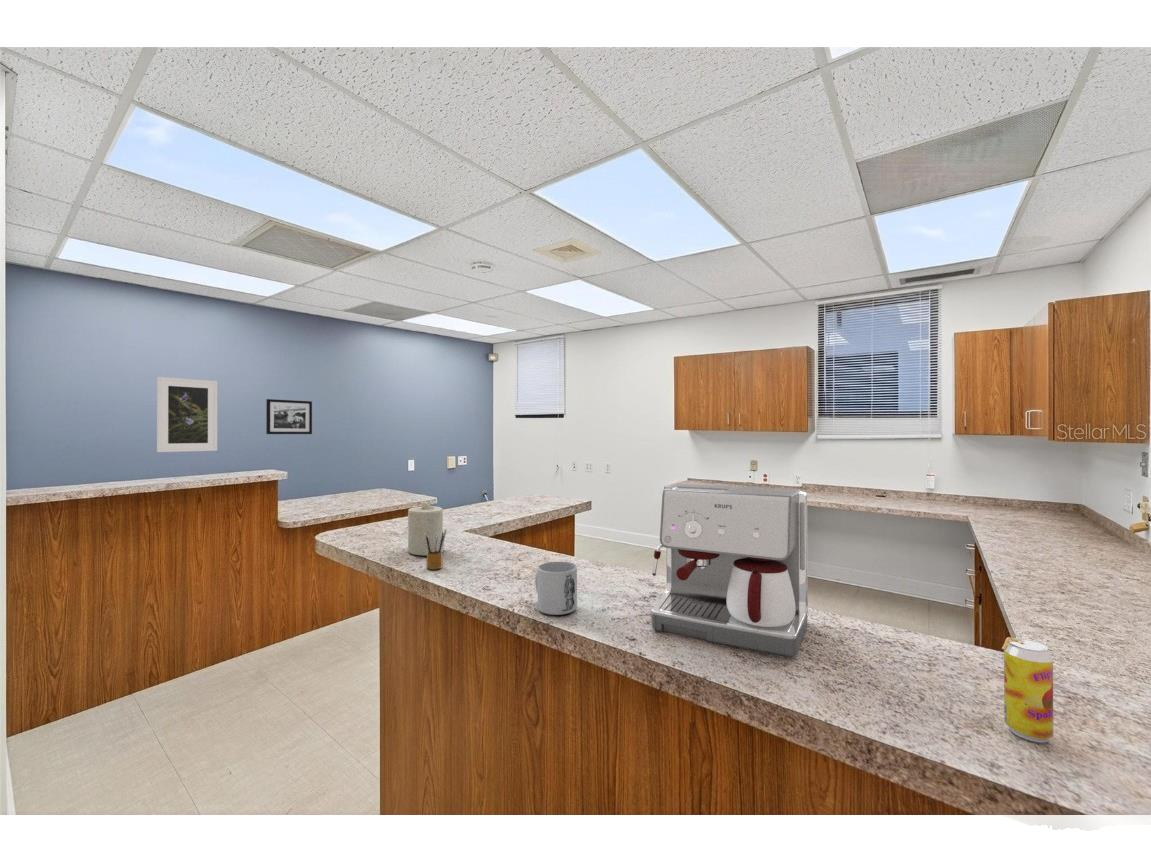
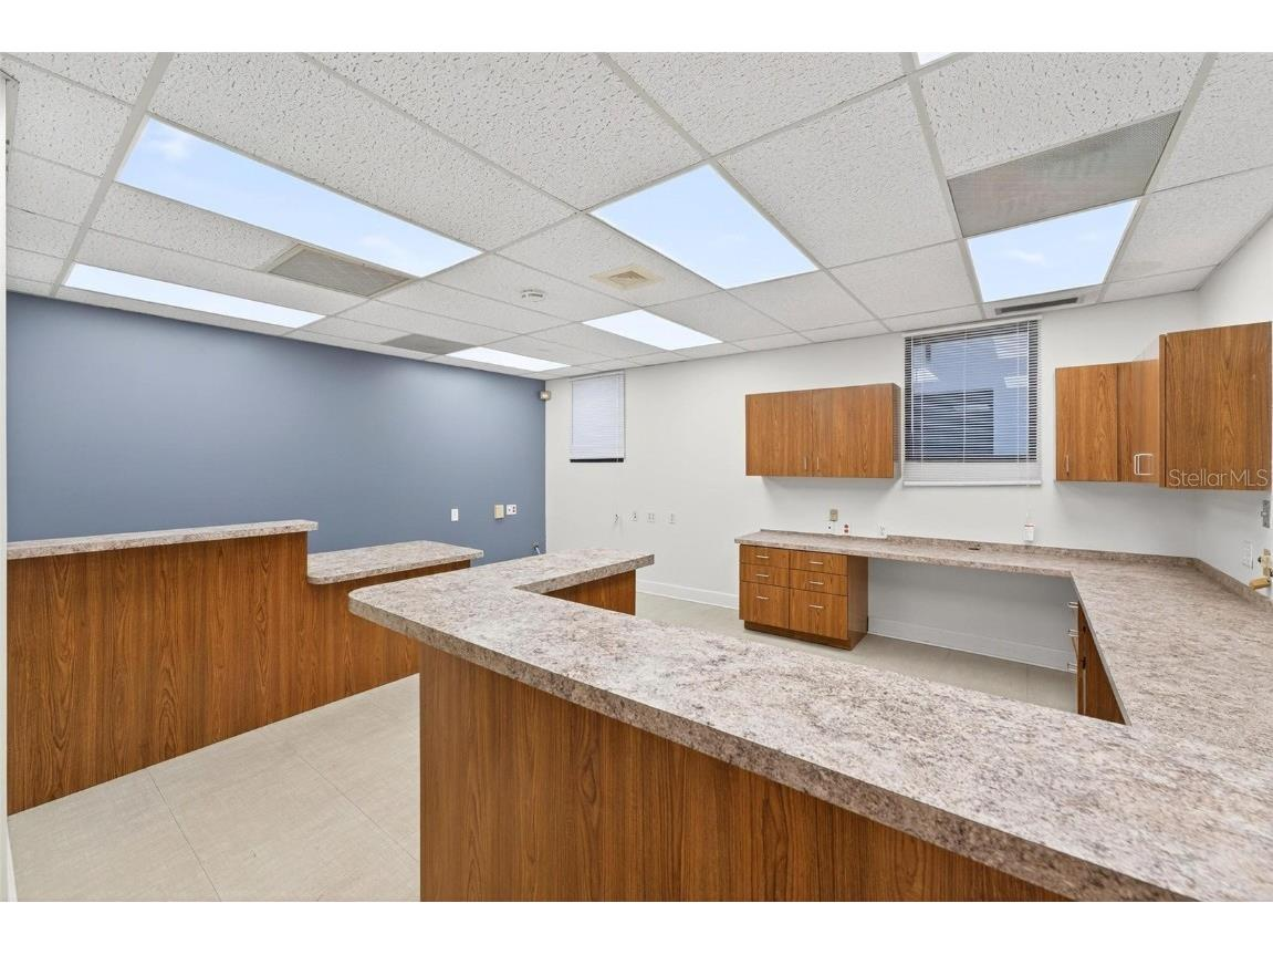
- coffee maker (729, 556)
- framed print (188, 415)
- picture frame (289, 417)
- mug (552, 585)
- pencil box (435, 549)
- beverage can (1028, 686)
- candle (426, 525)
